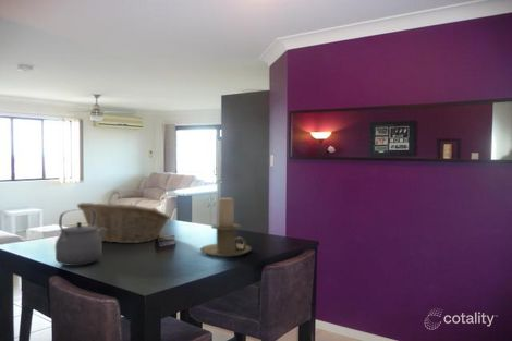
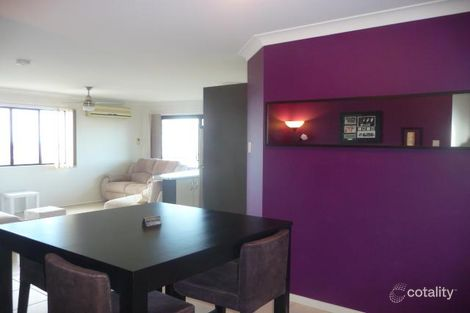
- candle holder (225, 224)
- tea kettle (84, 234)
- fruit basket (124, 219)
